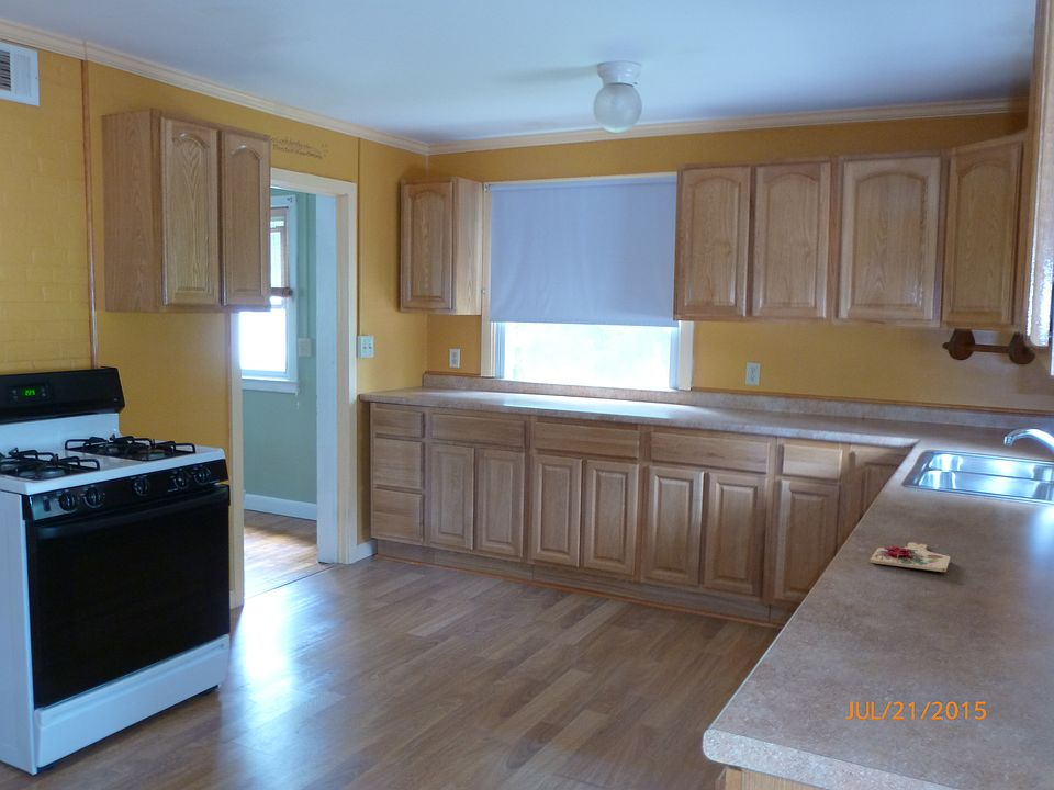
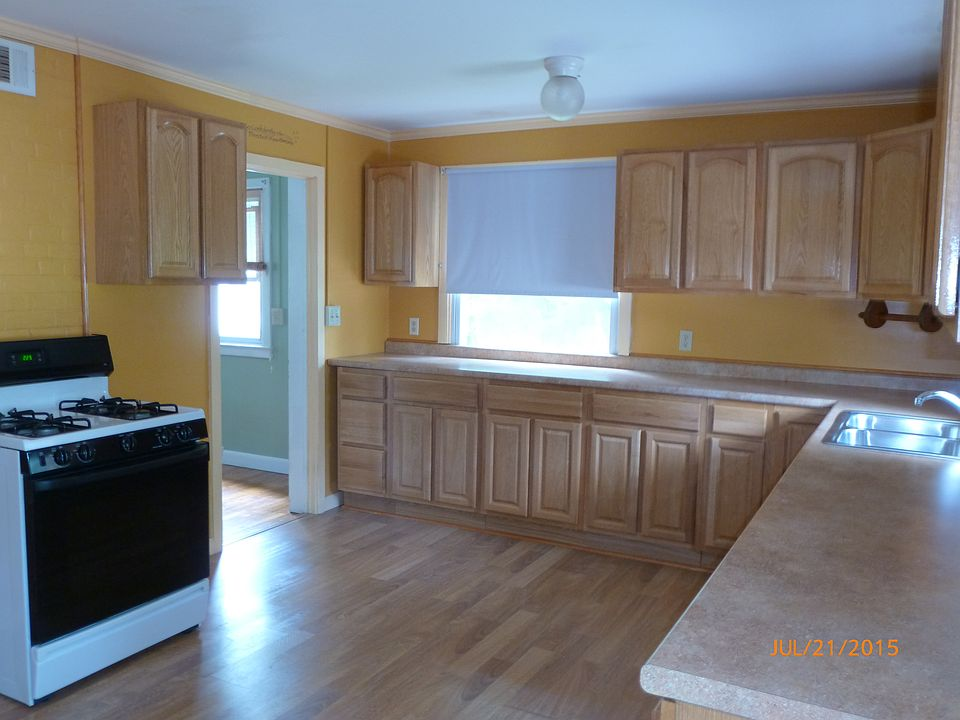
- cutting board (912, 550)
